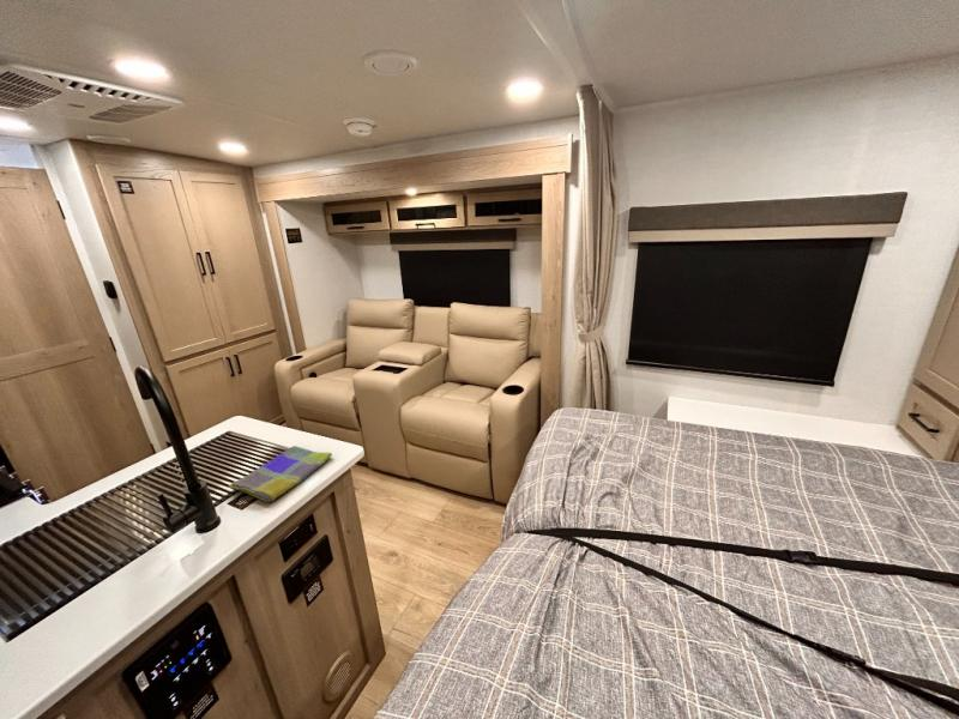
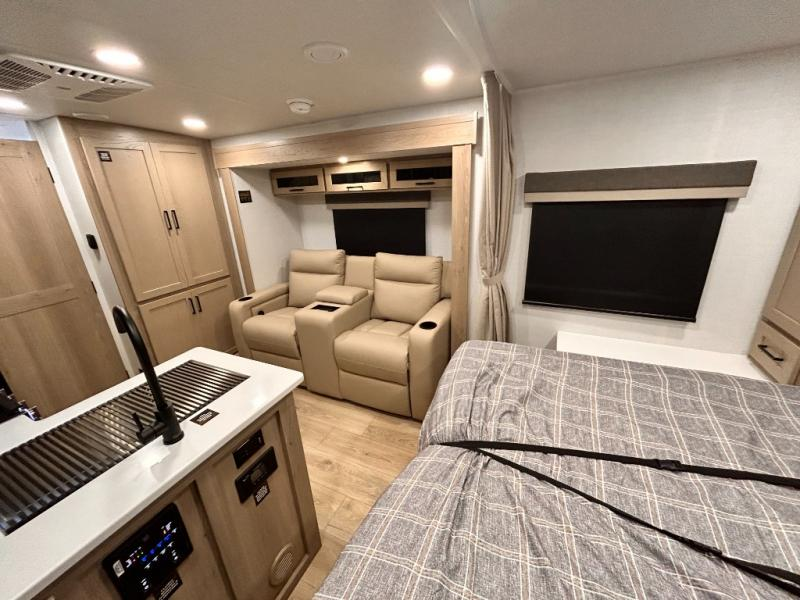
- dish towel (283, 470)
